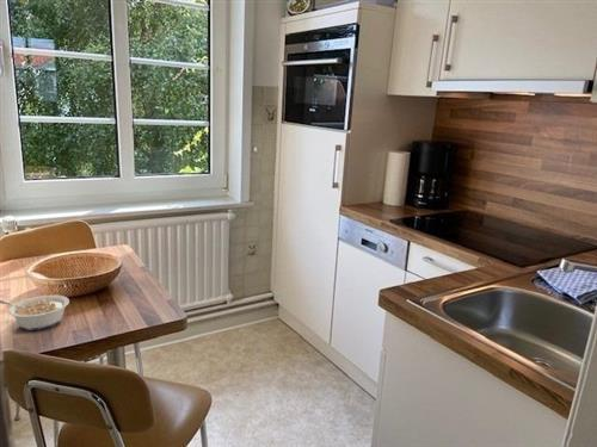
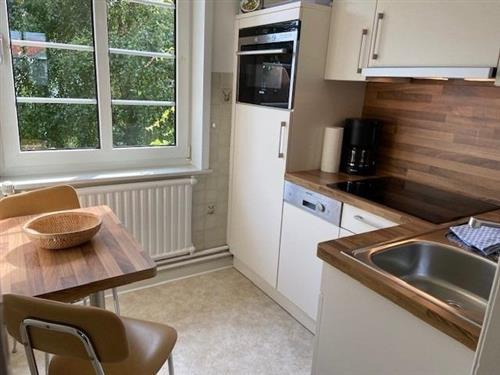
- legume (37, 312)
